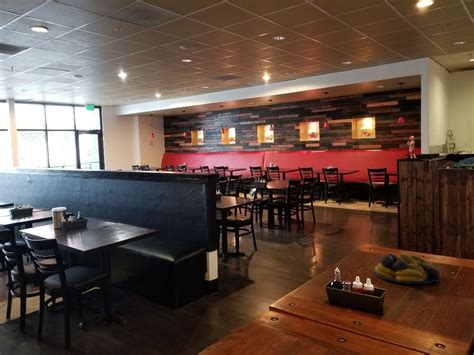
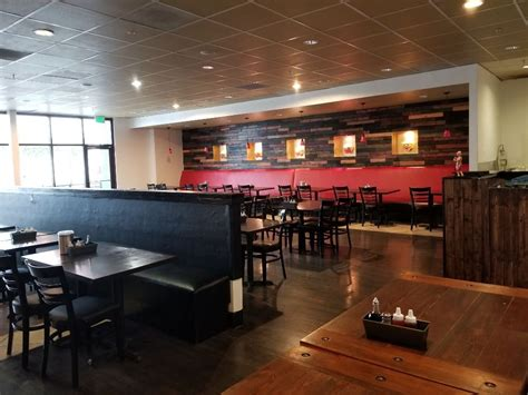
- fruit bowl (405, 264)
